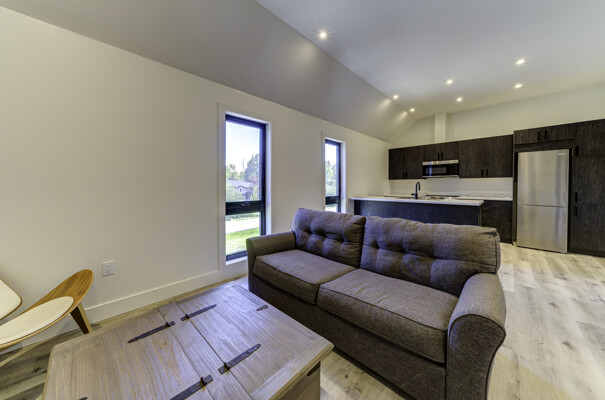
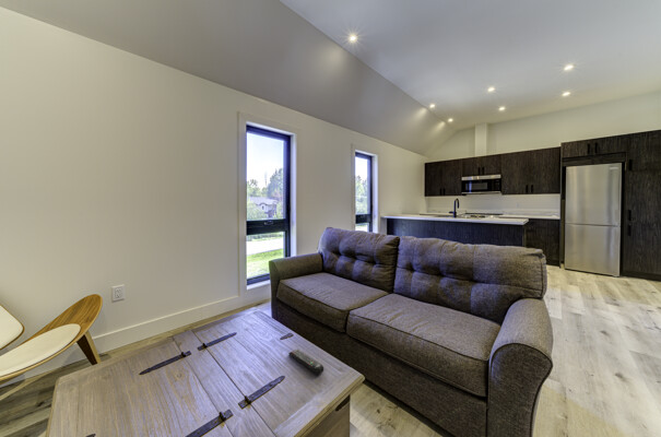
+ remote control (305, 361)
